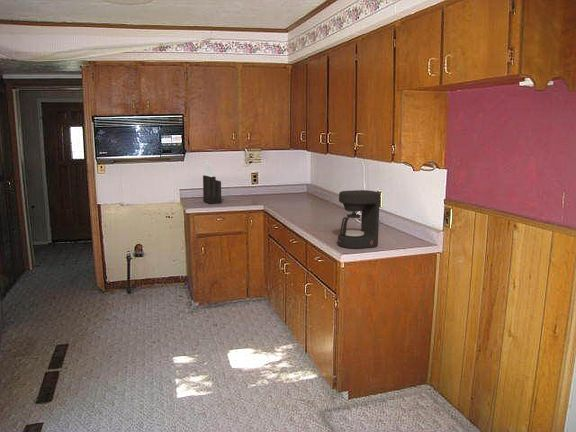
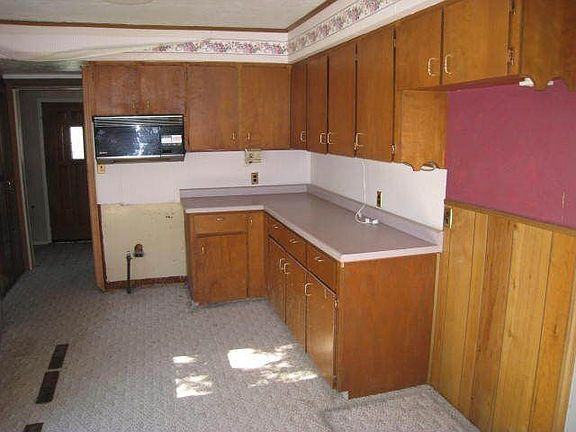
- knife block (213, 182)
- coffee maker (358, 217)
